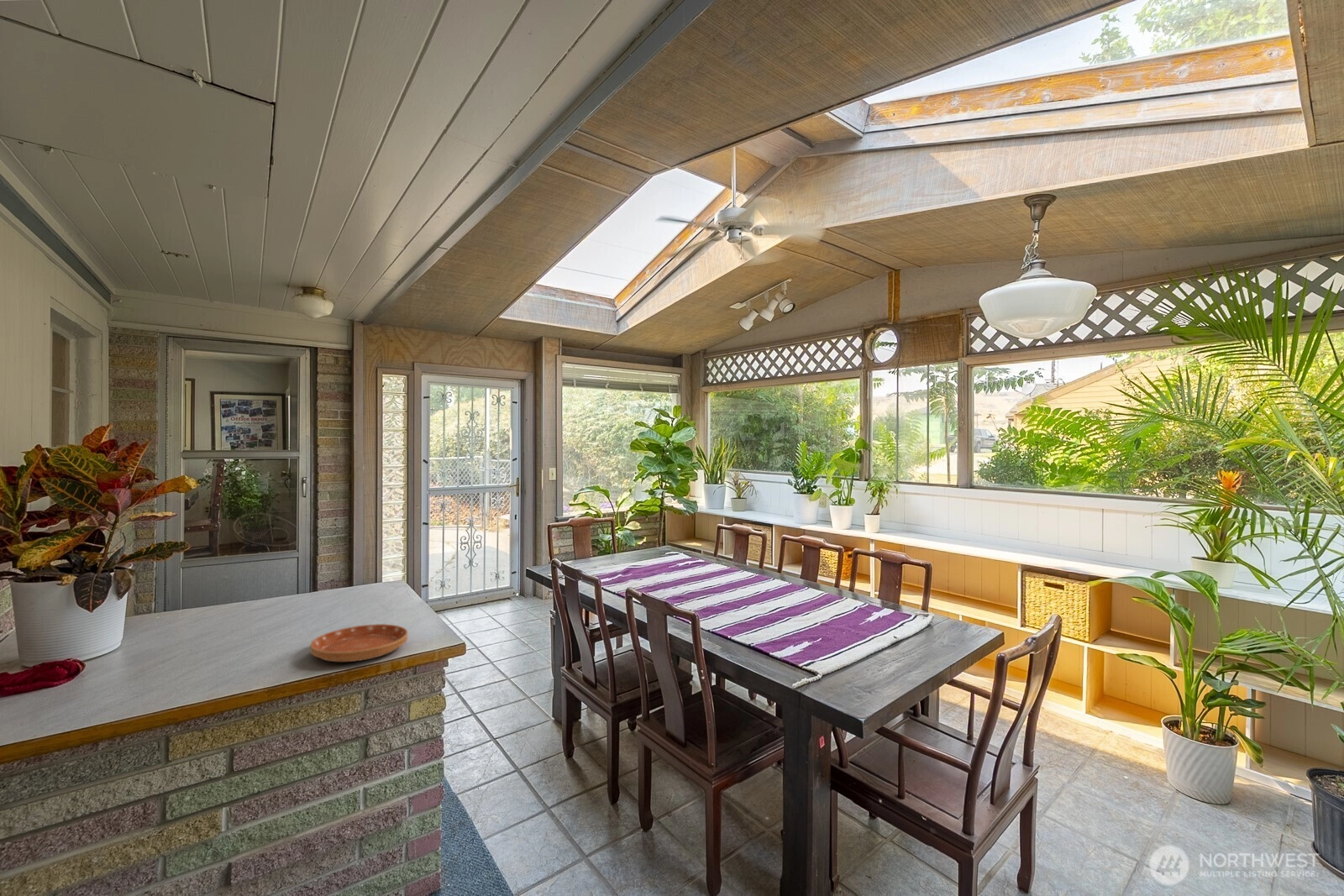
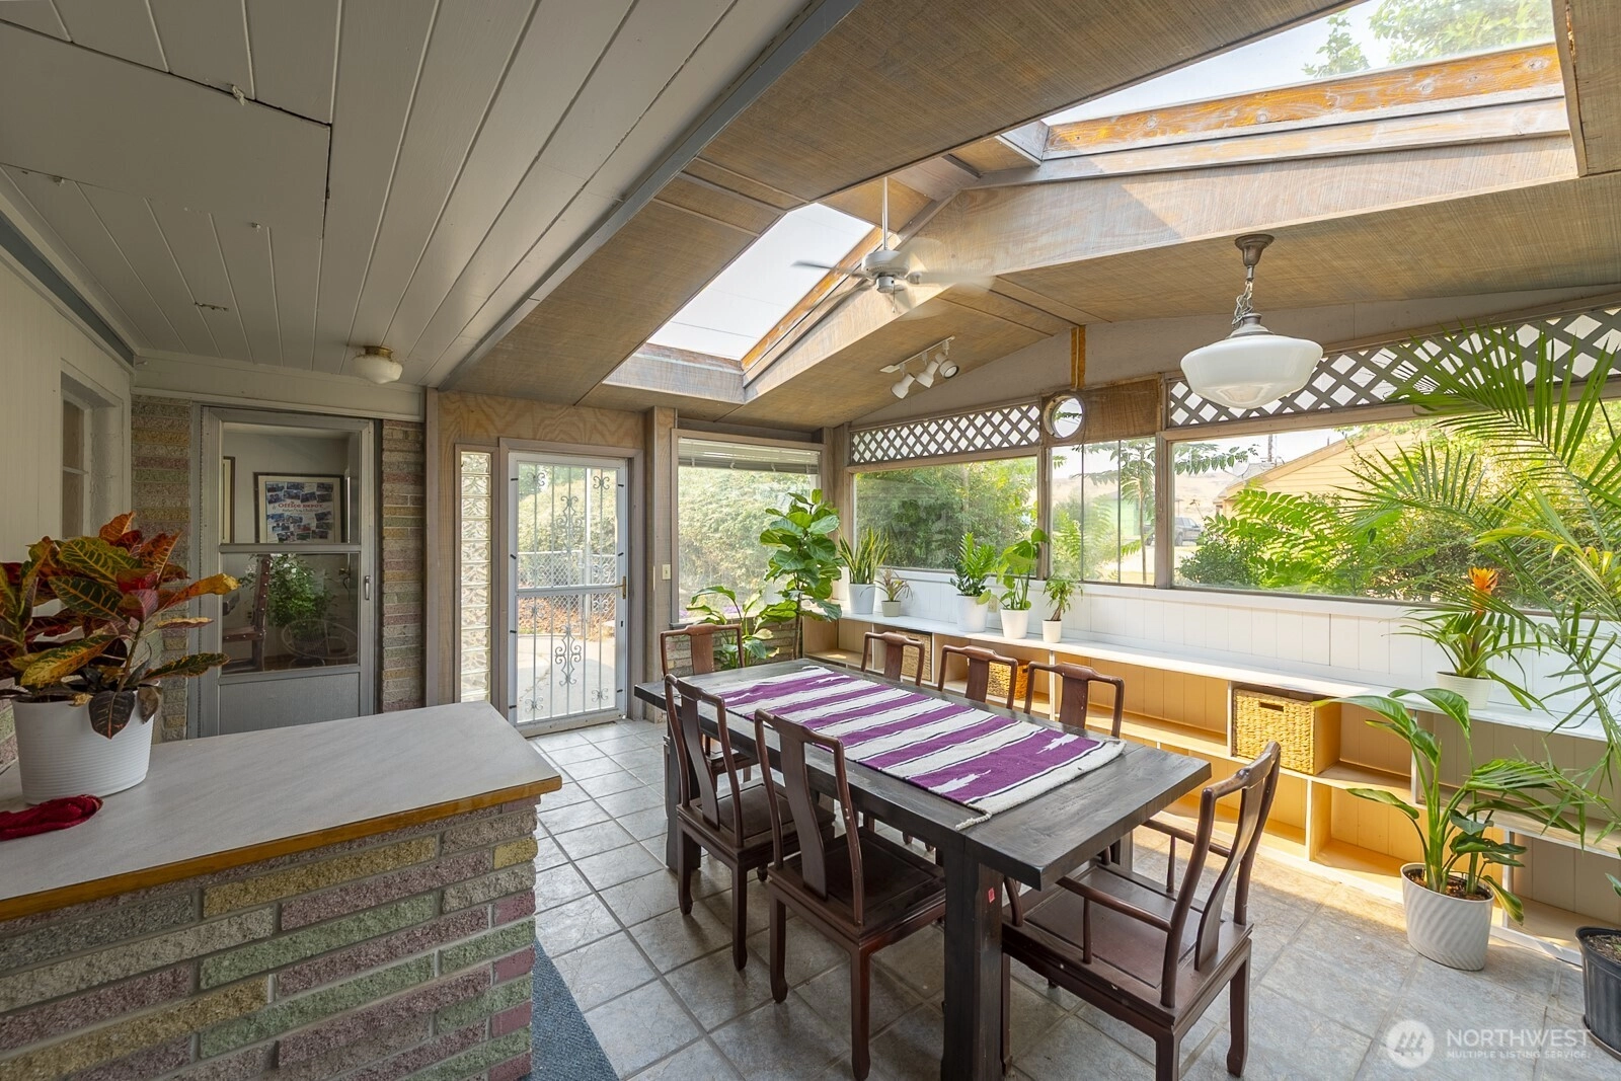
- saucer (360, 643)
